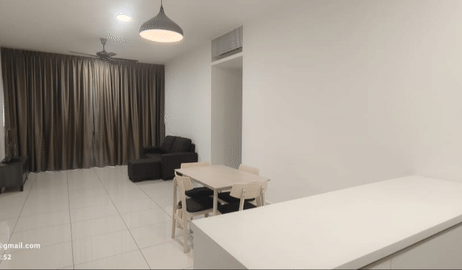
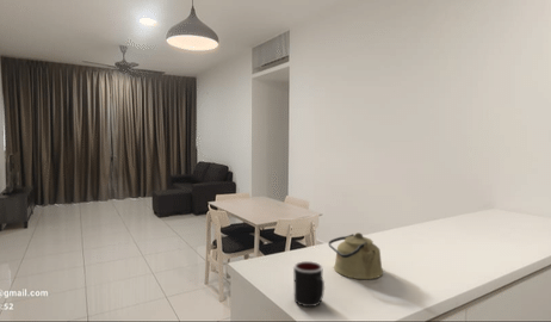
+ kettle (359, 253)
+ mug (310, 285)
